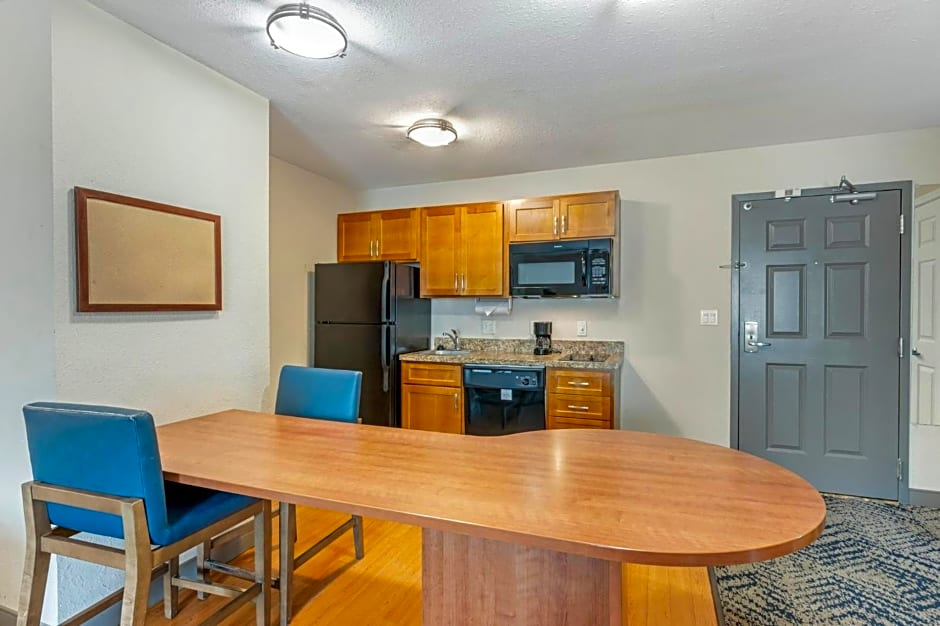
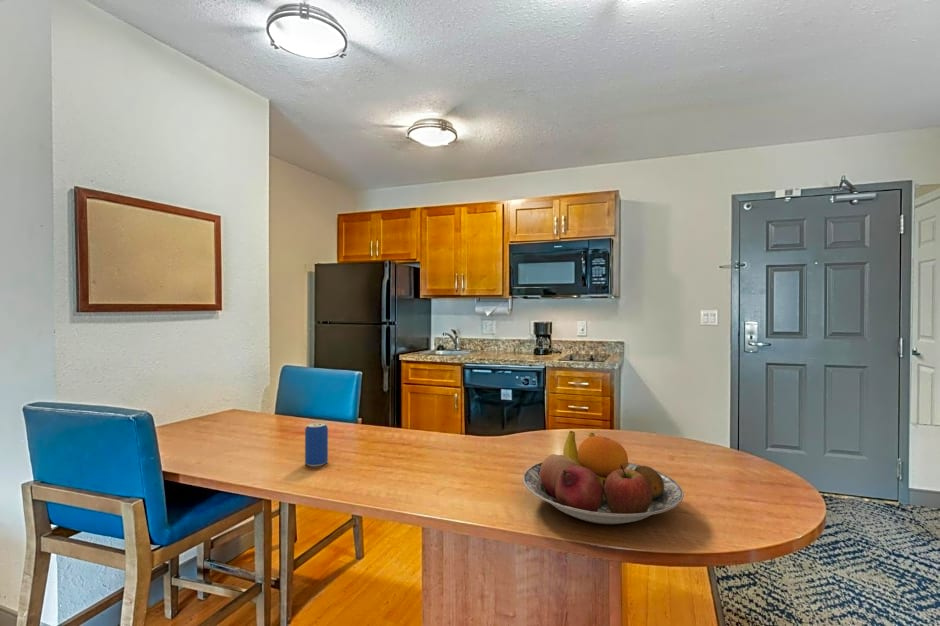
+ beverage can (316, 444)
+ fruit bowl (599, 475)
